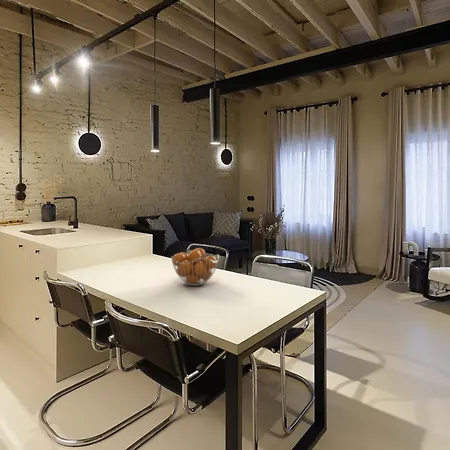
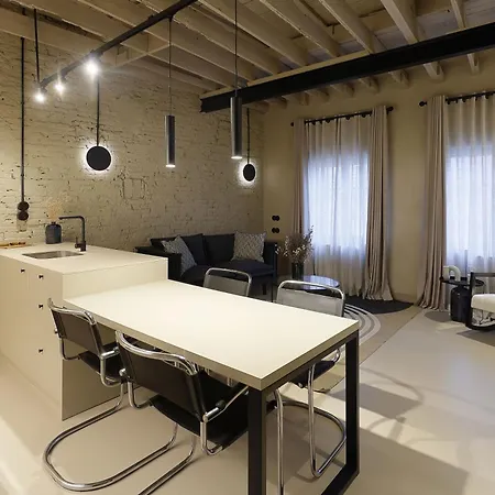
- fruit basket (195, 266)
